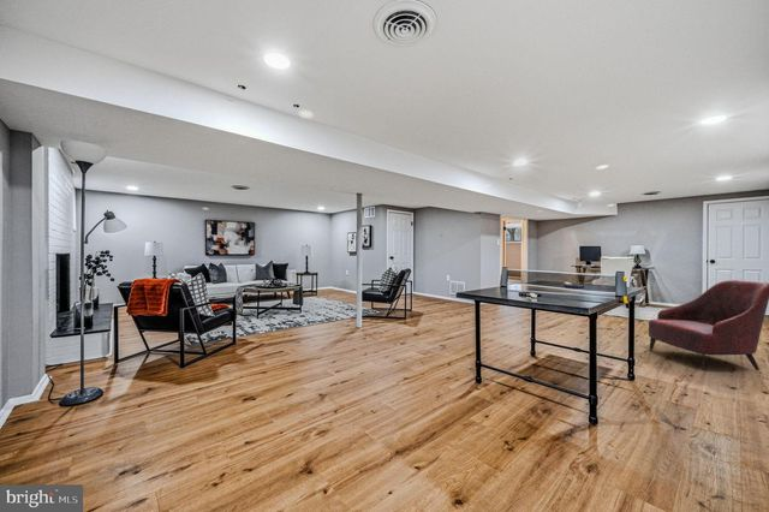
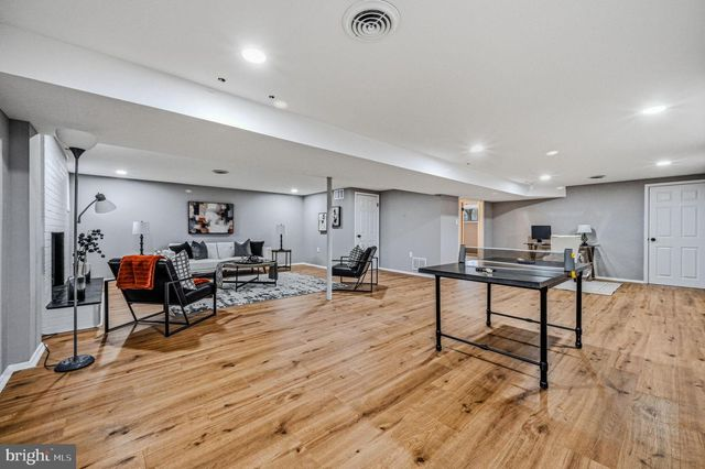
- armchair (708, 320)
